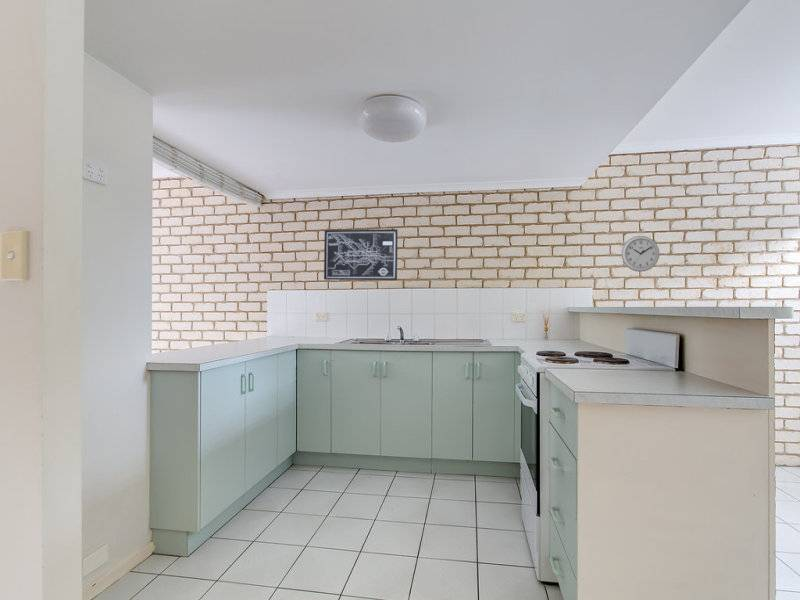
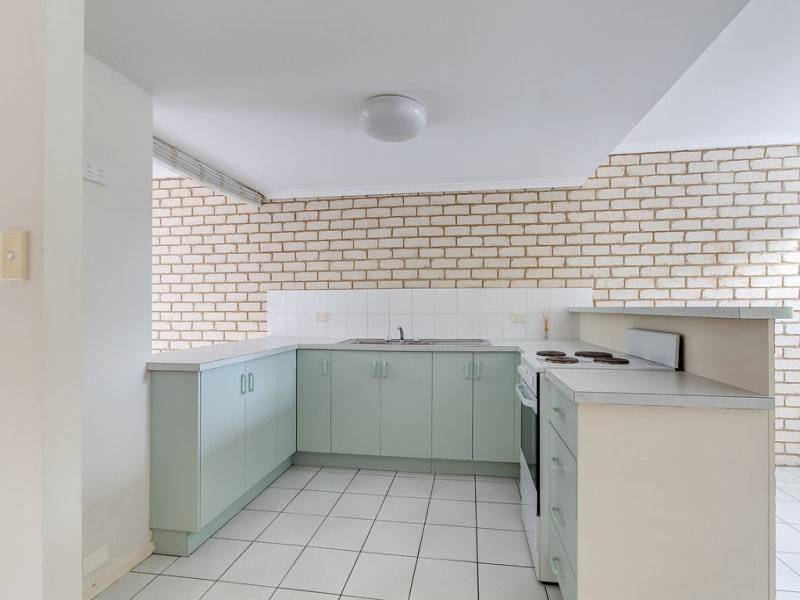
- wall clock (640, 253)
- wall art (360, 254)
